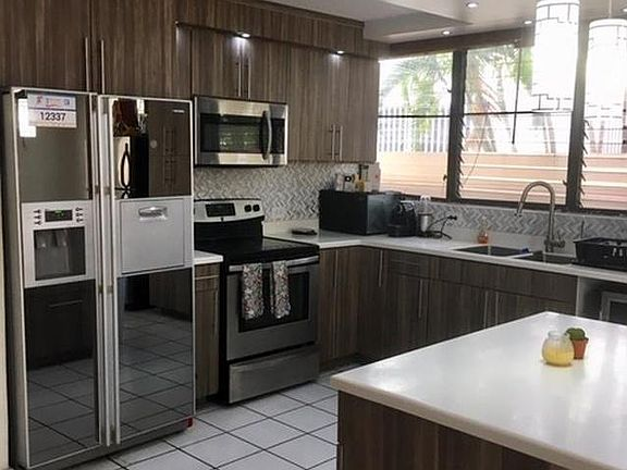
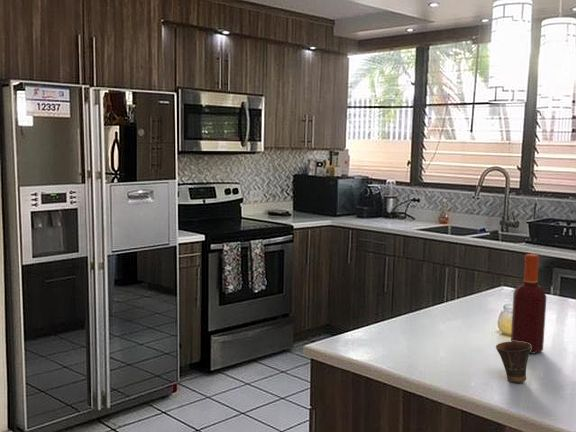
+ bottle (529, 302)
+ cup (512, 361)
